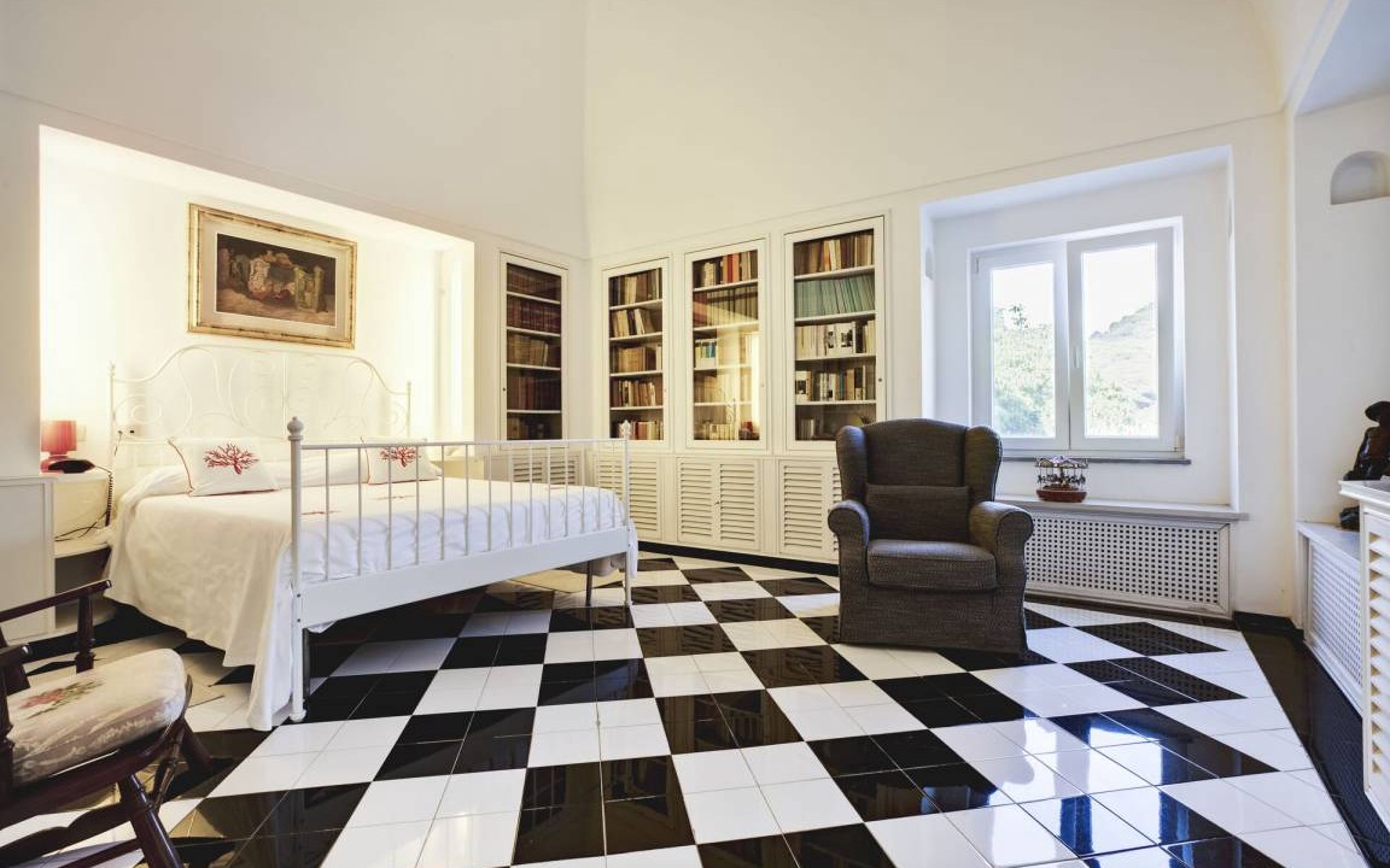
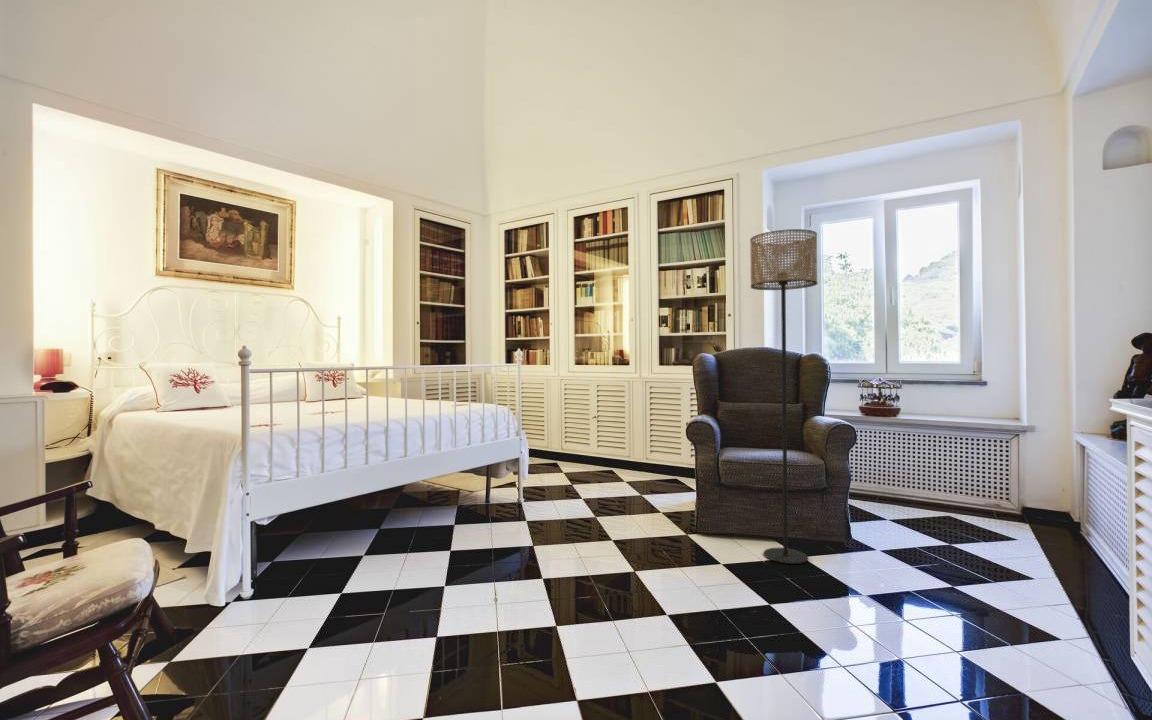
+ floor lamp (784, 396)
